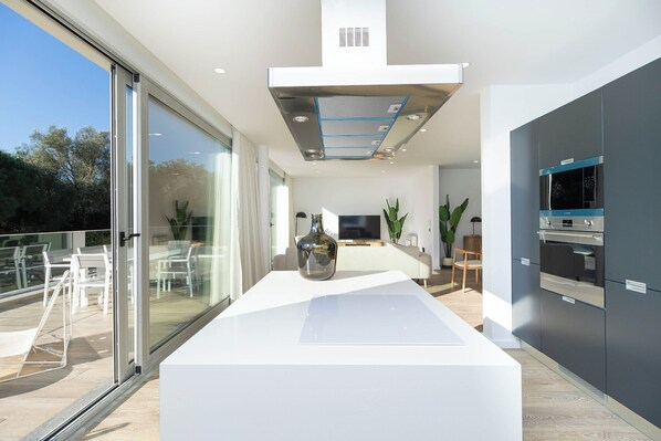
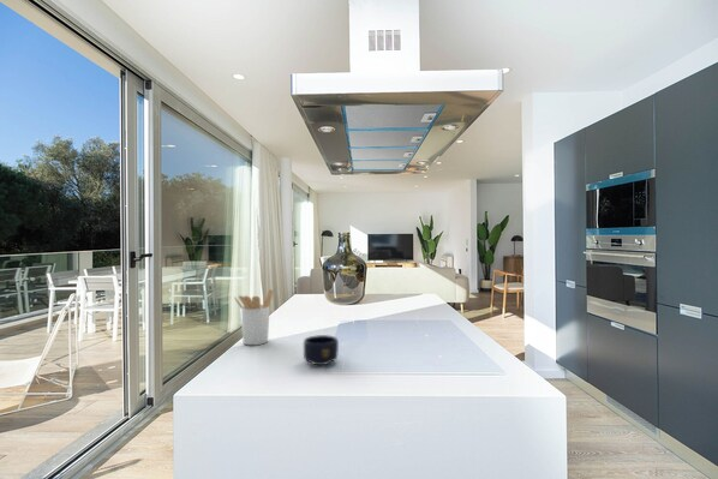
+ utensil holder (253, 317)
+ mug (319, 349)
